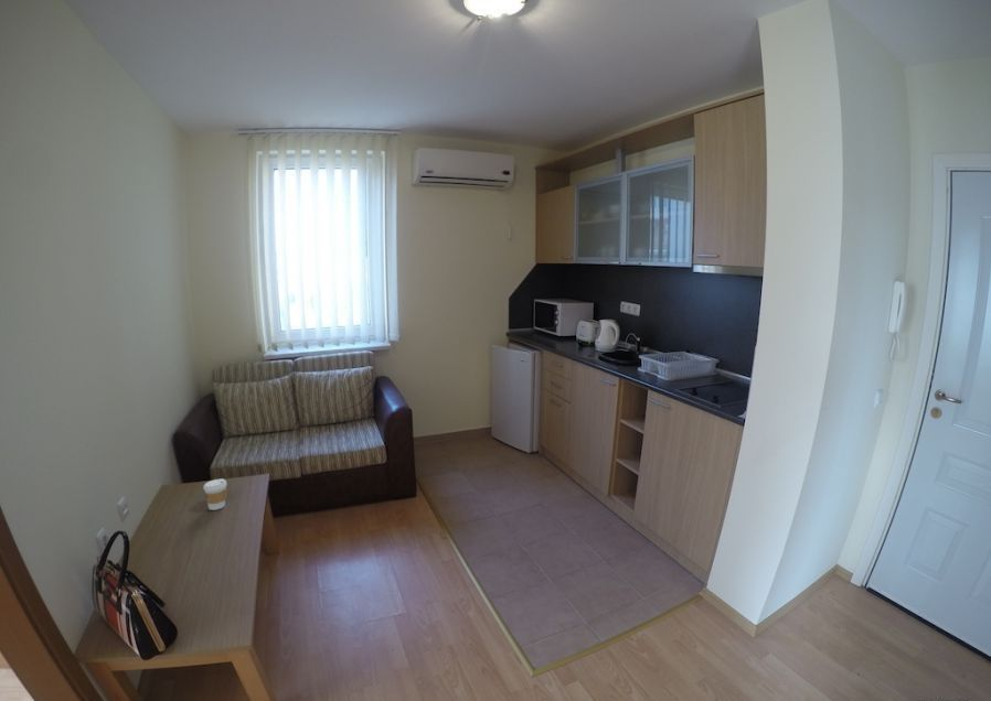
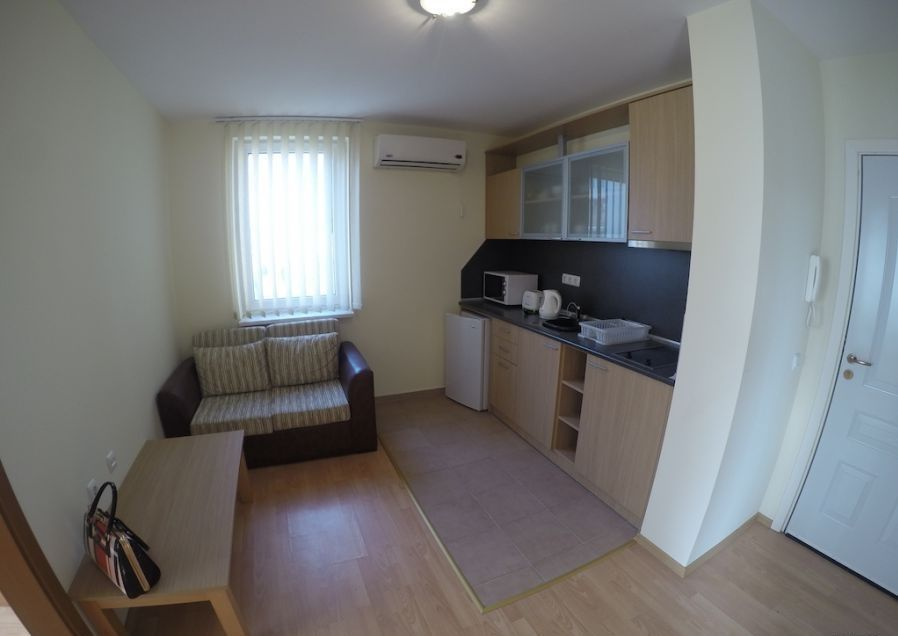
- coffee cup (215, 494)
